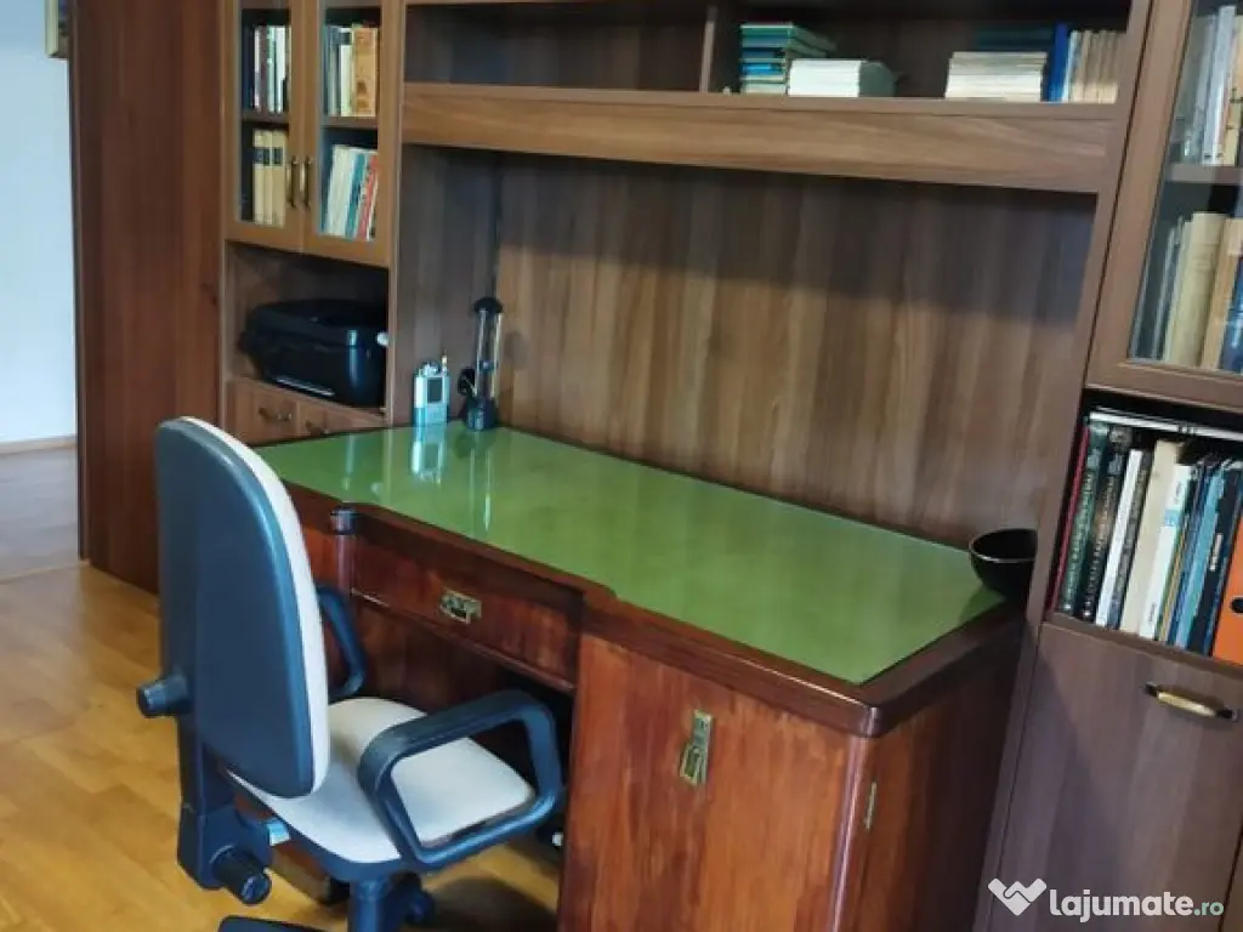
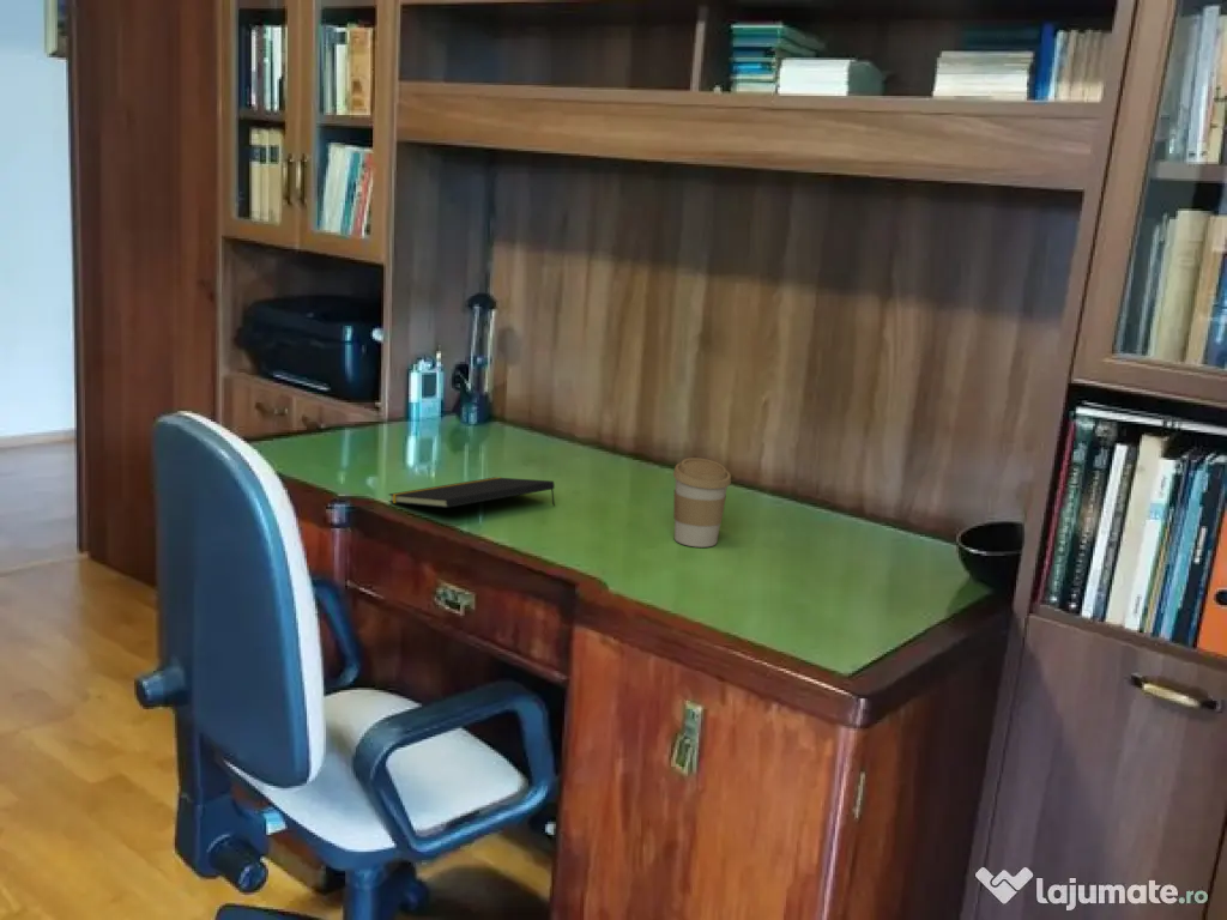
+ coffee cup (699, 502)
+ notepad (472, 491)
